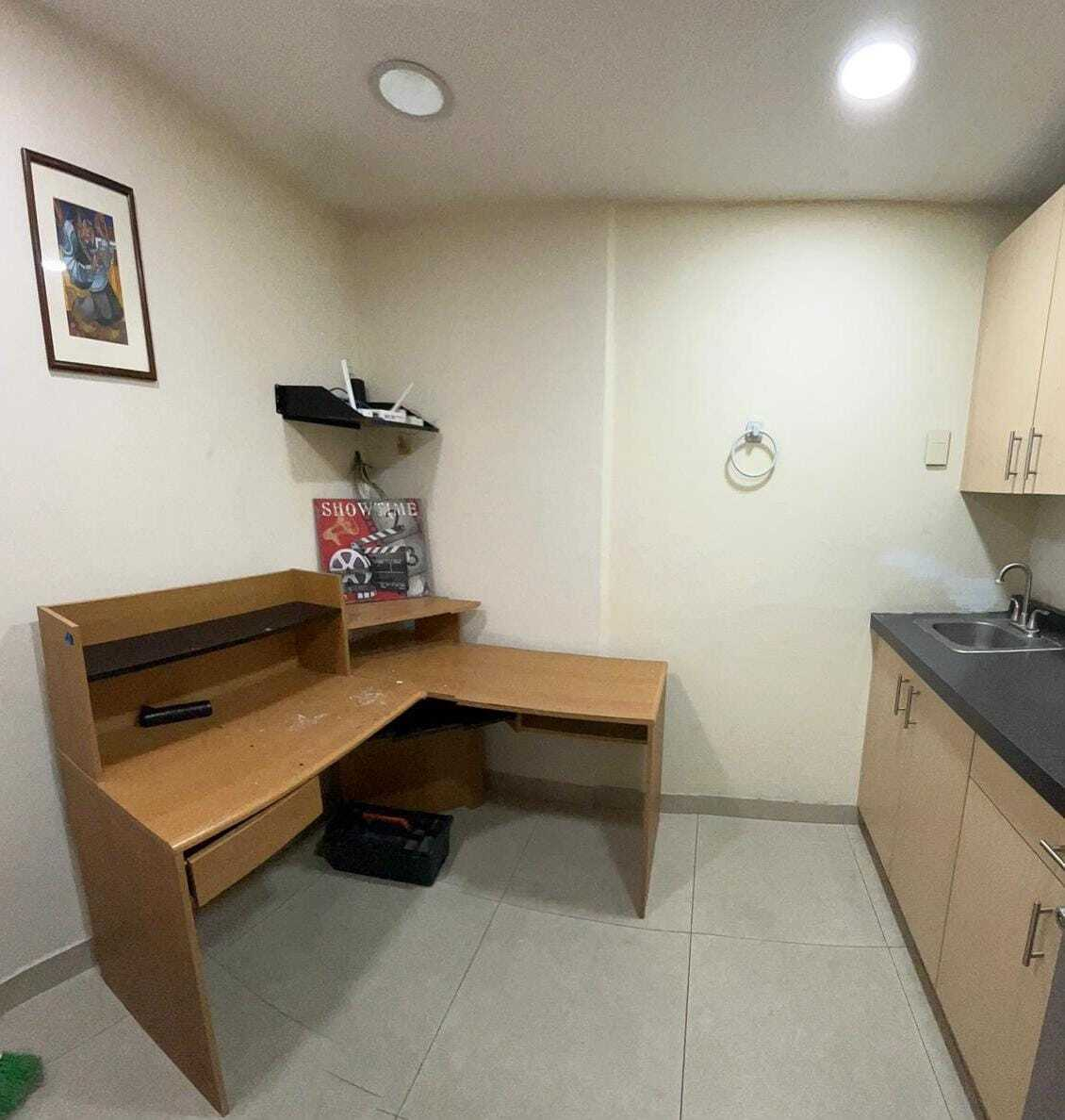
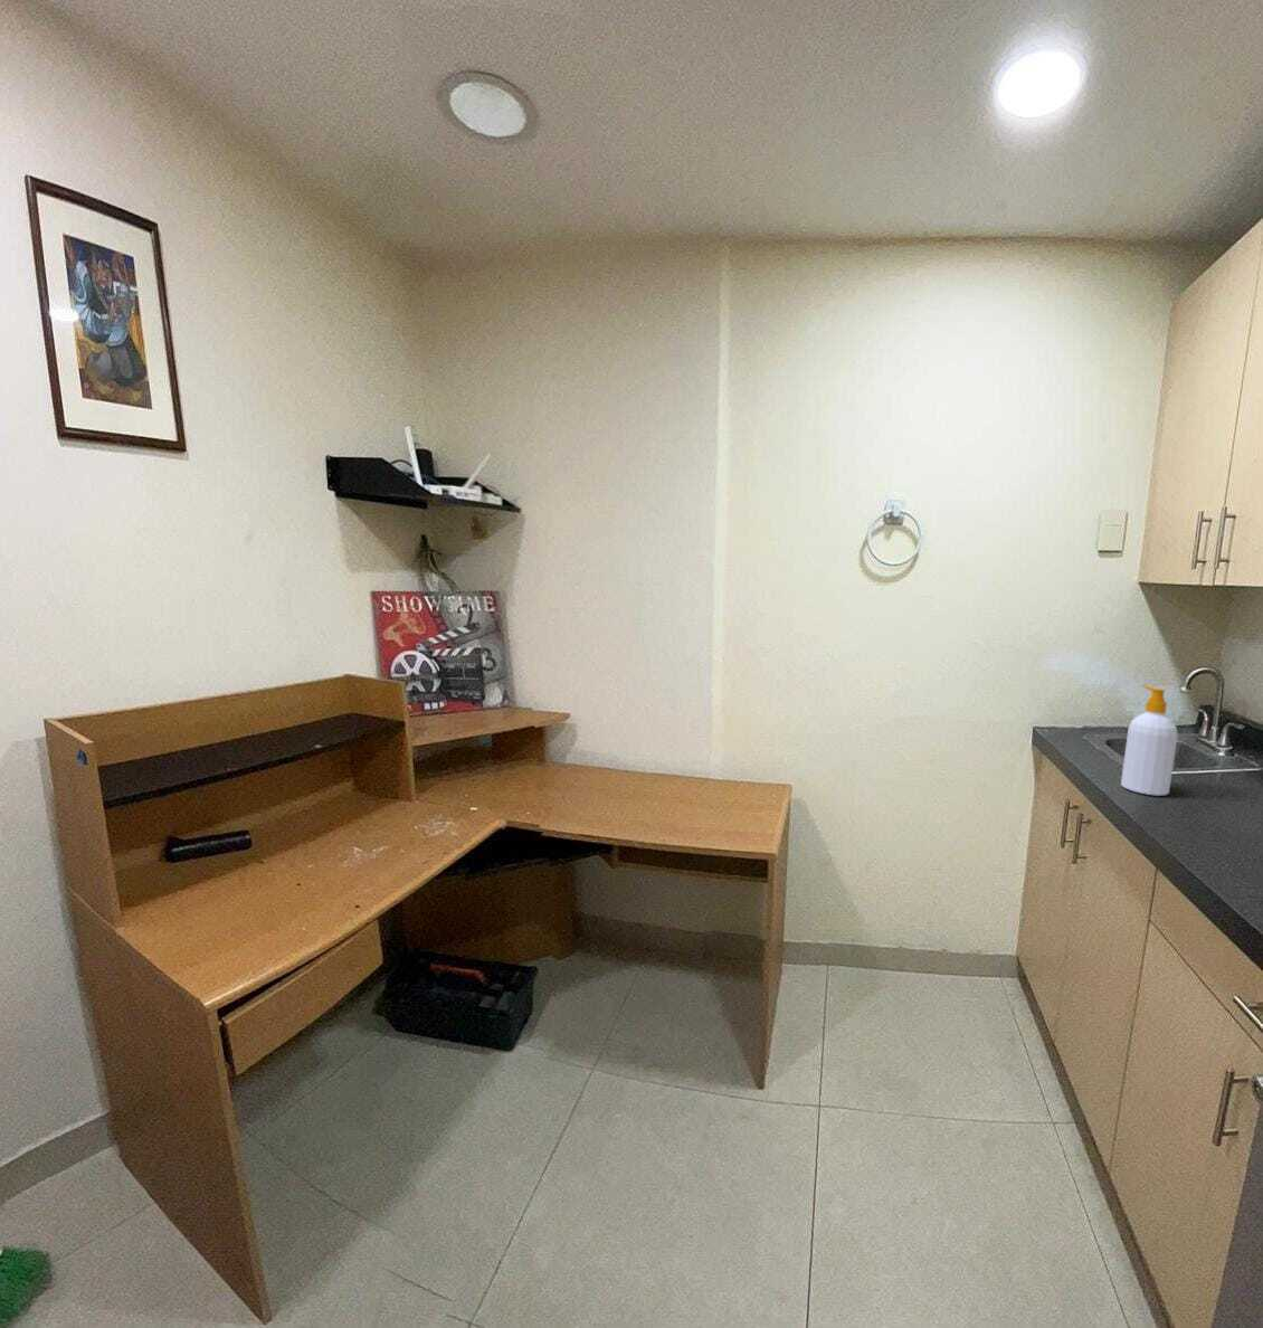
+ soap bottle (1149, 739)
